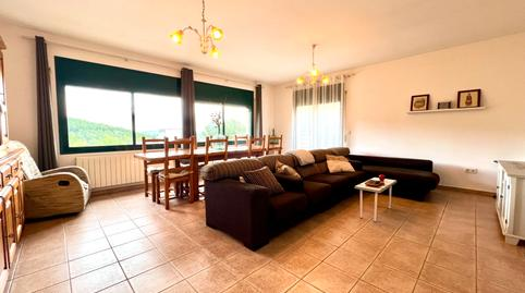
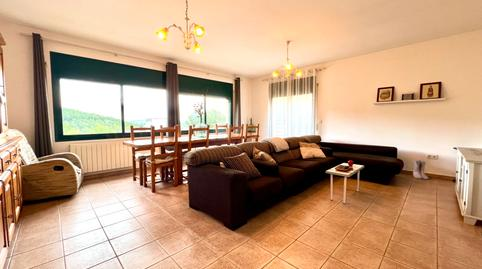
+ boots (420, 168)
